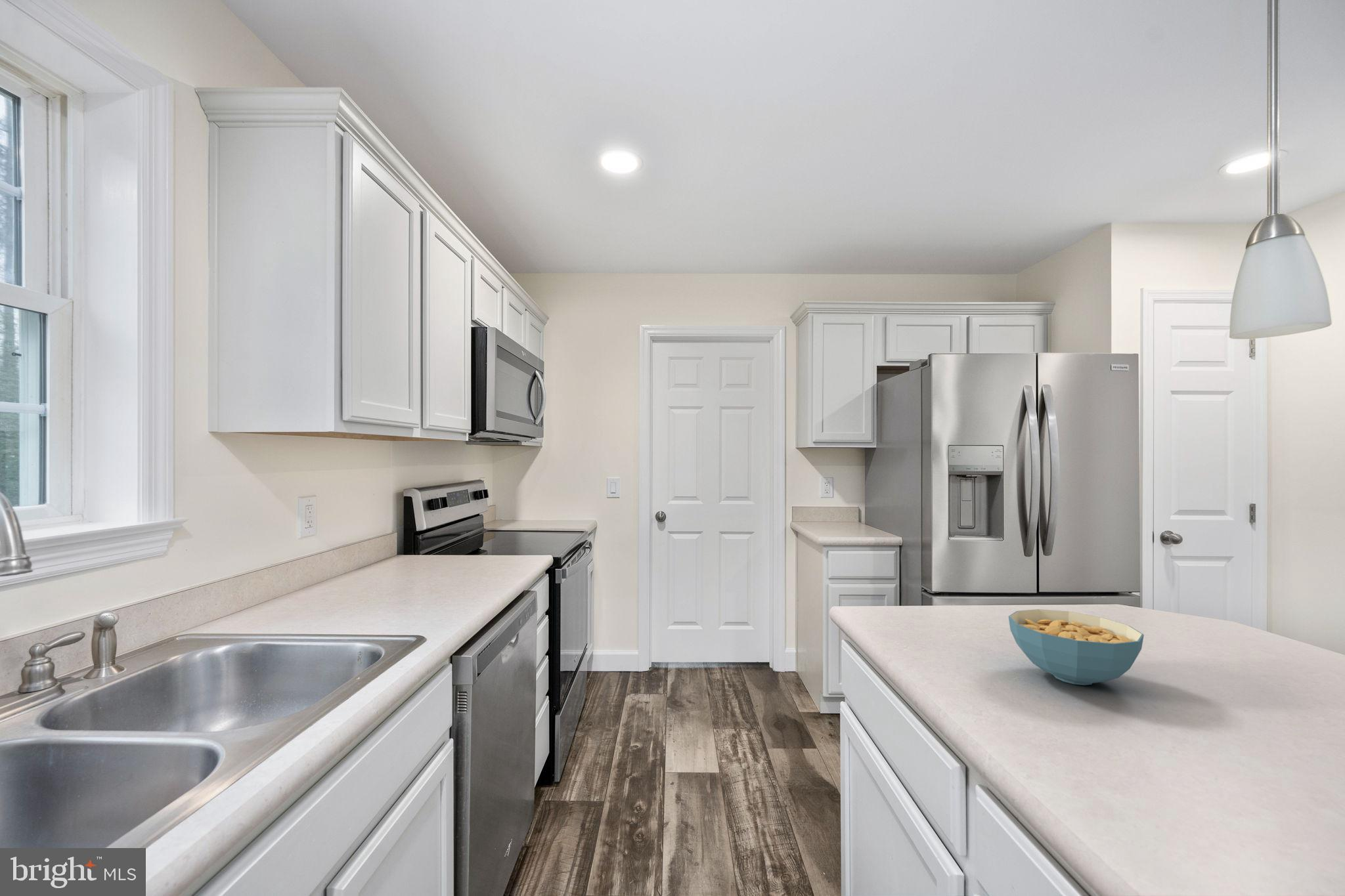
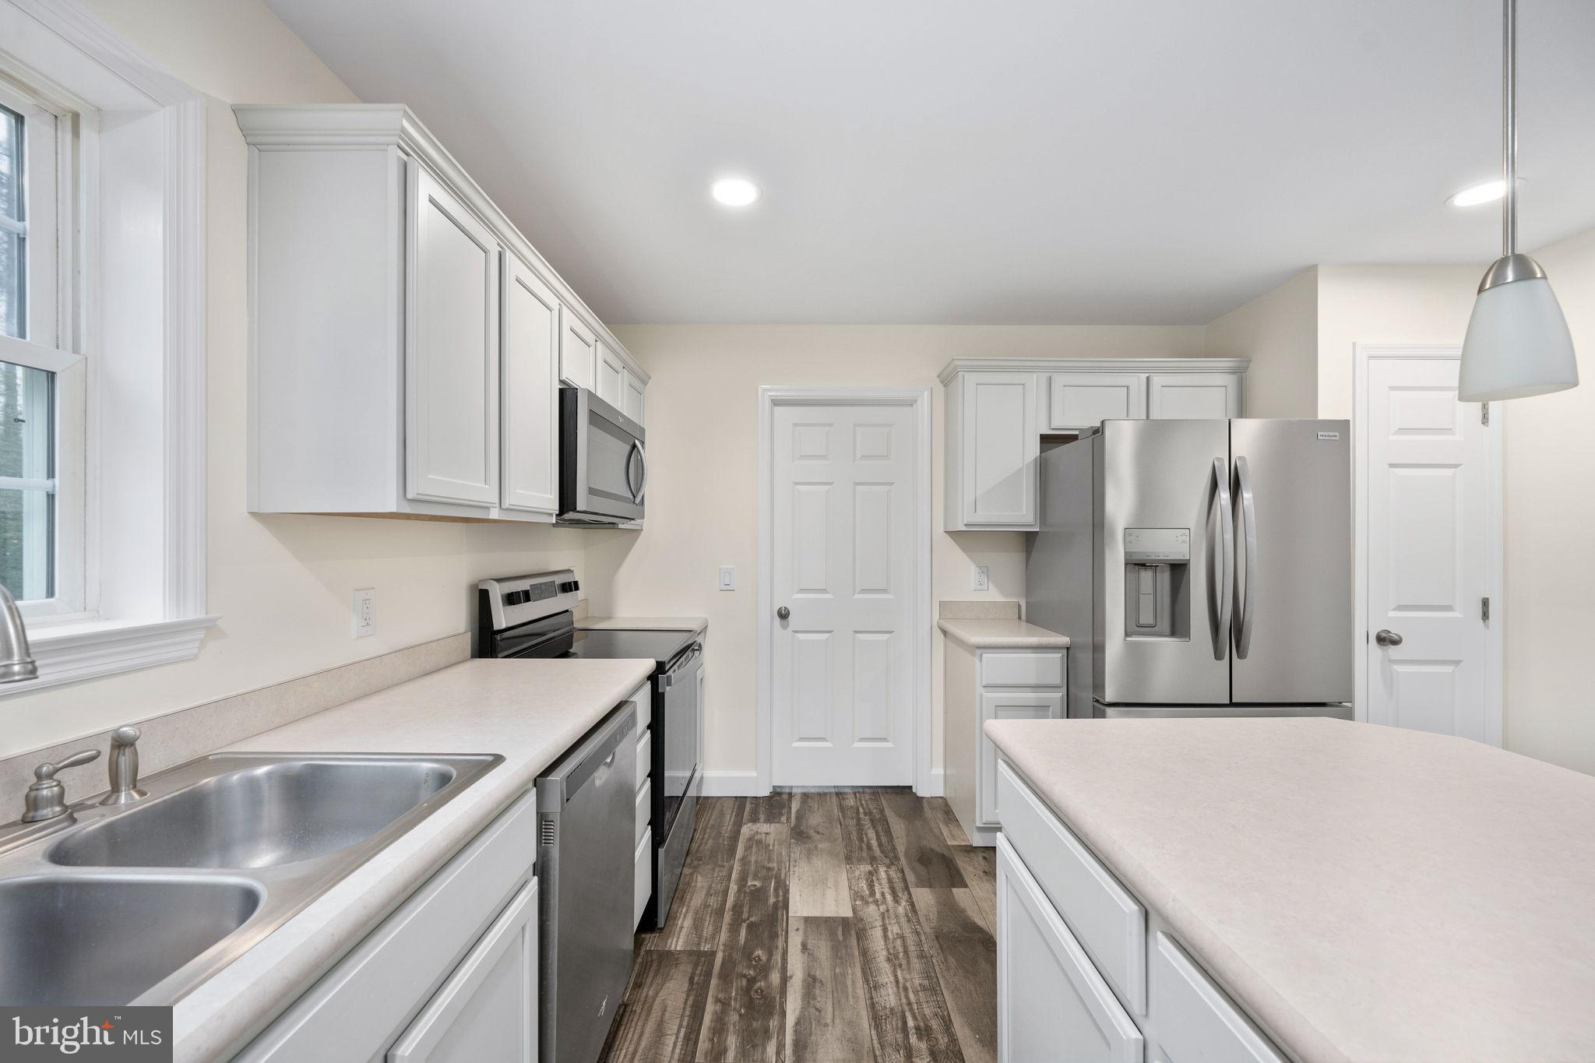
- cereal bowl (1072, 651)
